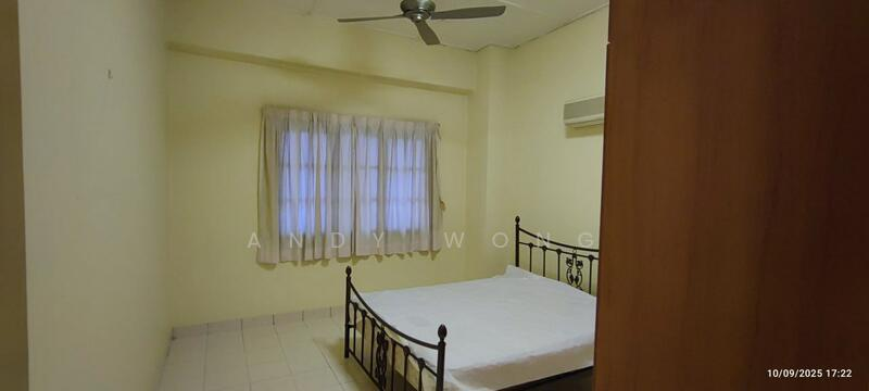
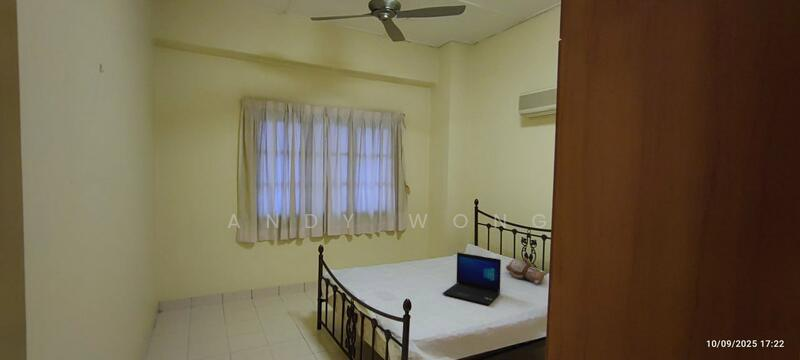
+ laptop (471, 276)
+ teddy bear (524, 269)
